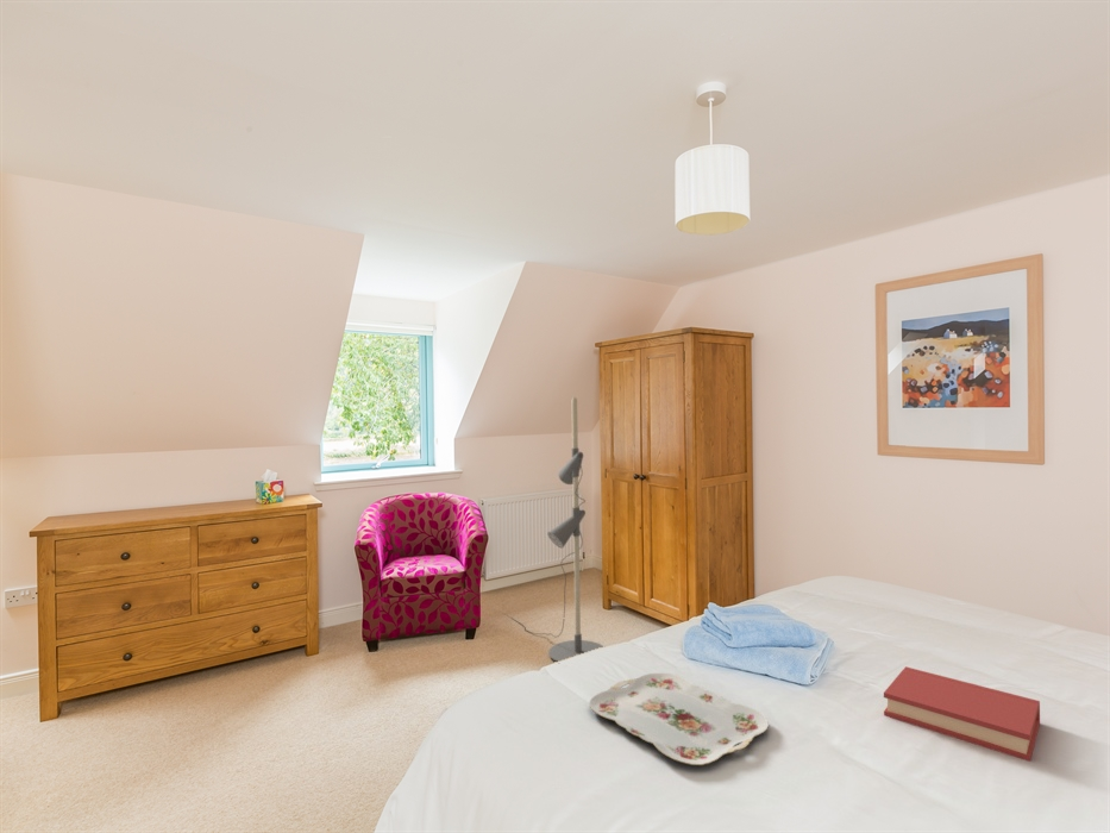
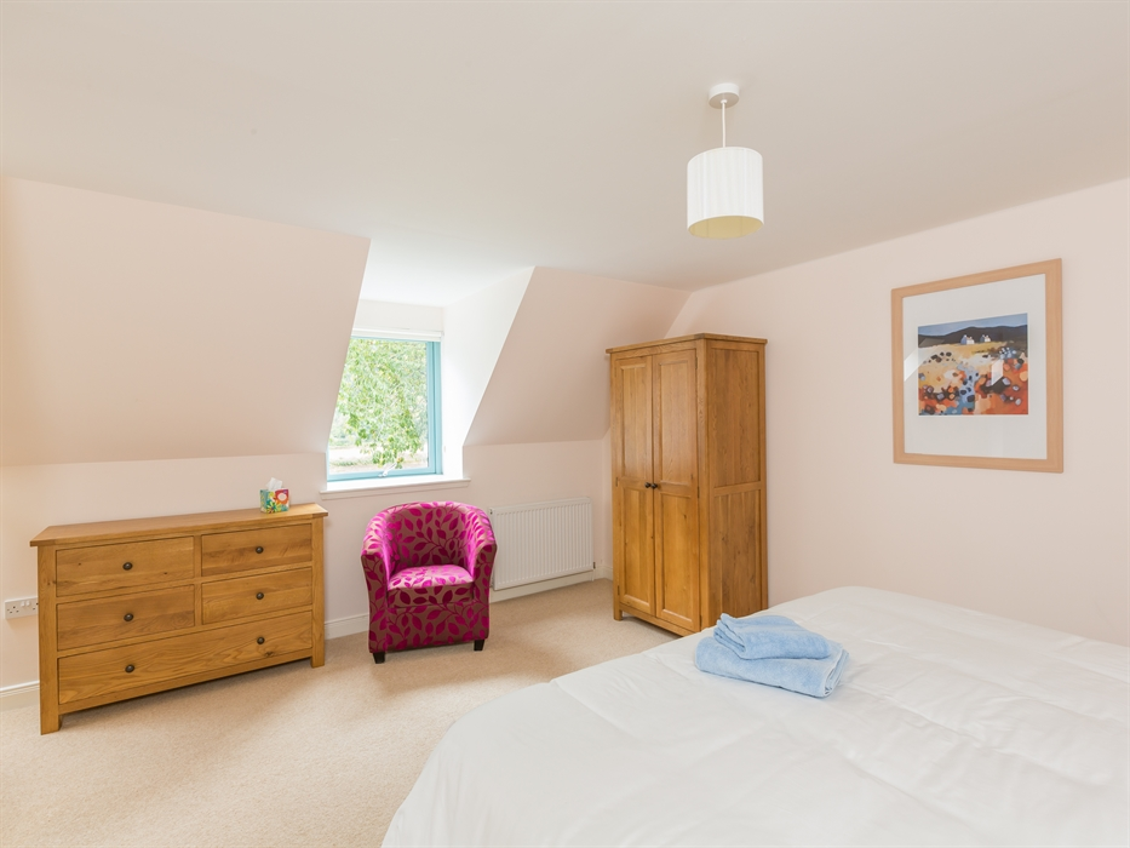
- hardback book (960, 707)
- floor lamp (554, 527)
- serving tray (675, 713)
